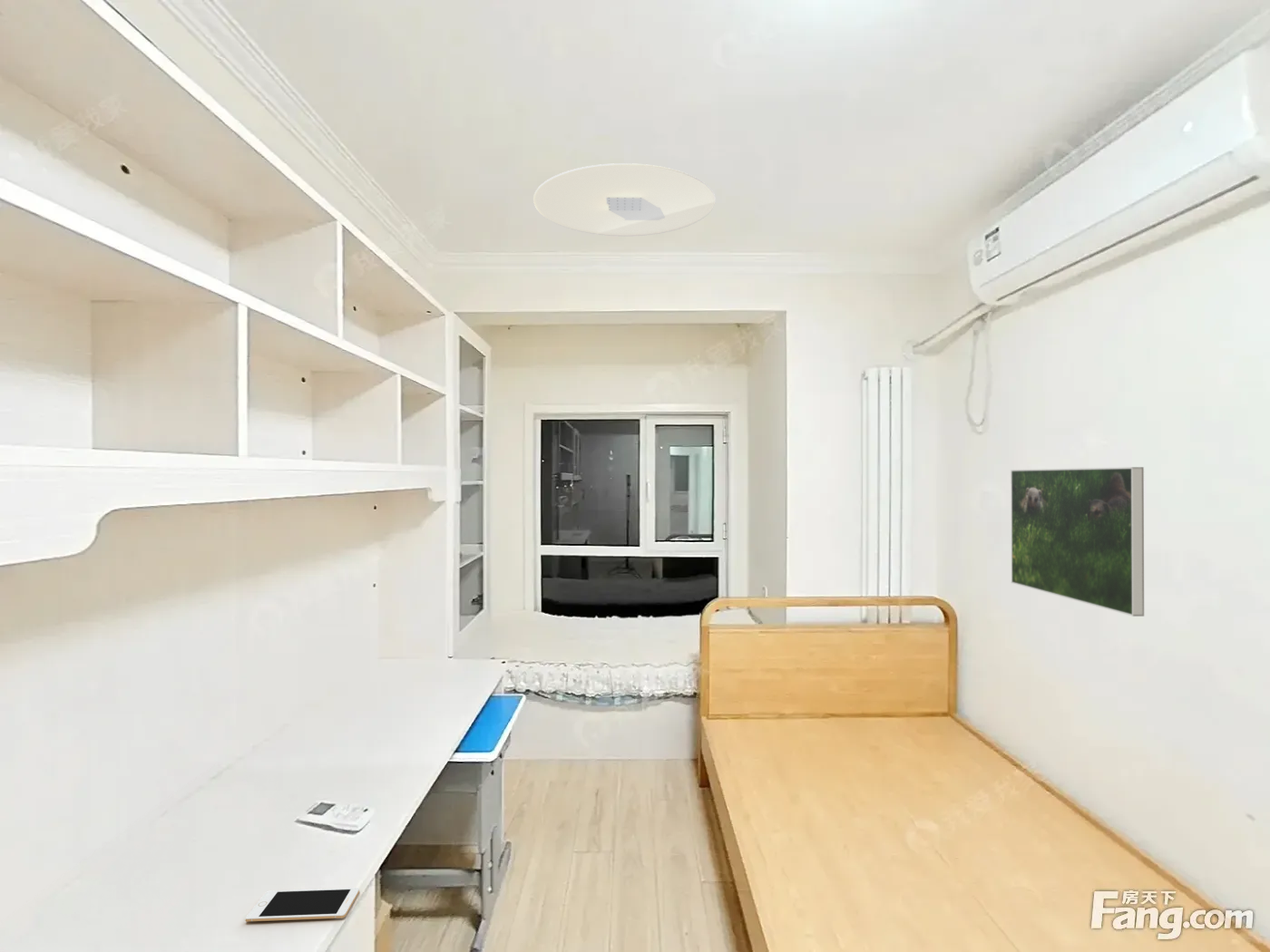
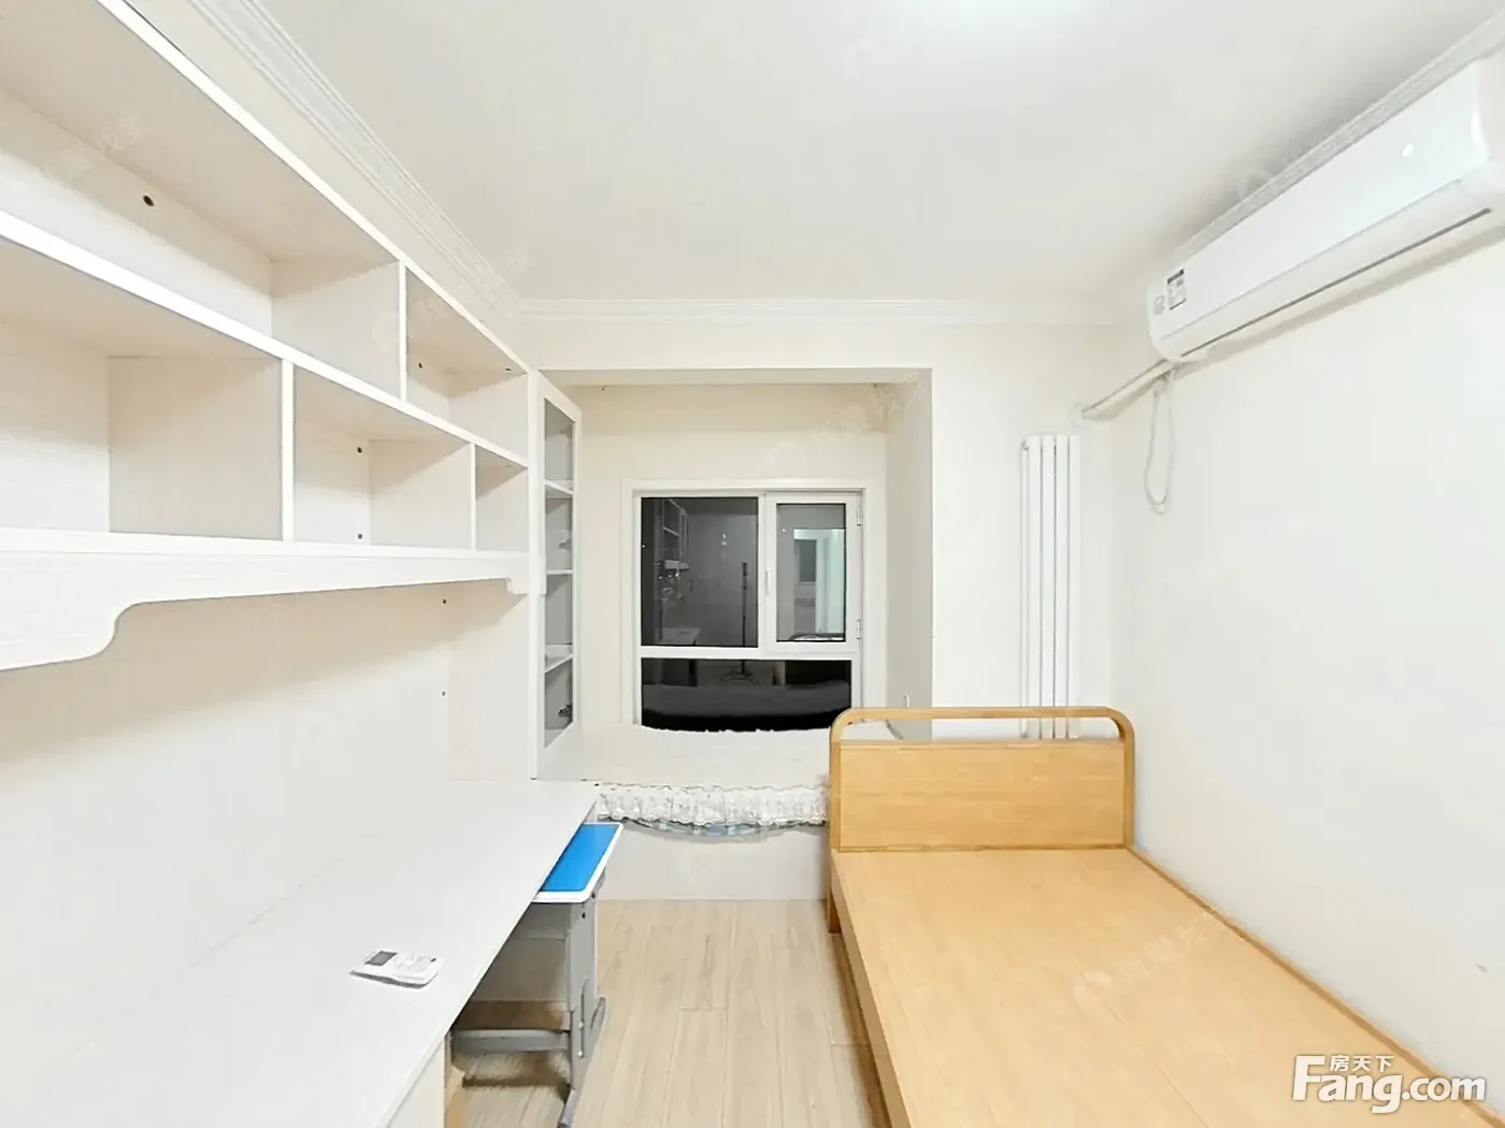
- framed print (1068, 532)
- cell phone (304, 904)
- ceiling light (624, 195)
